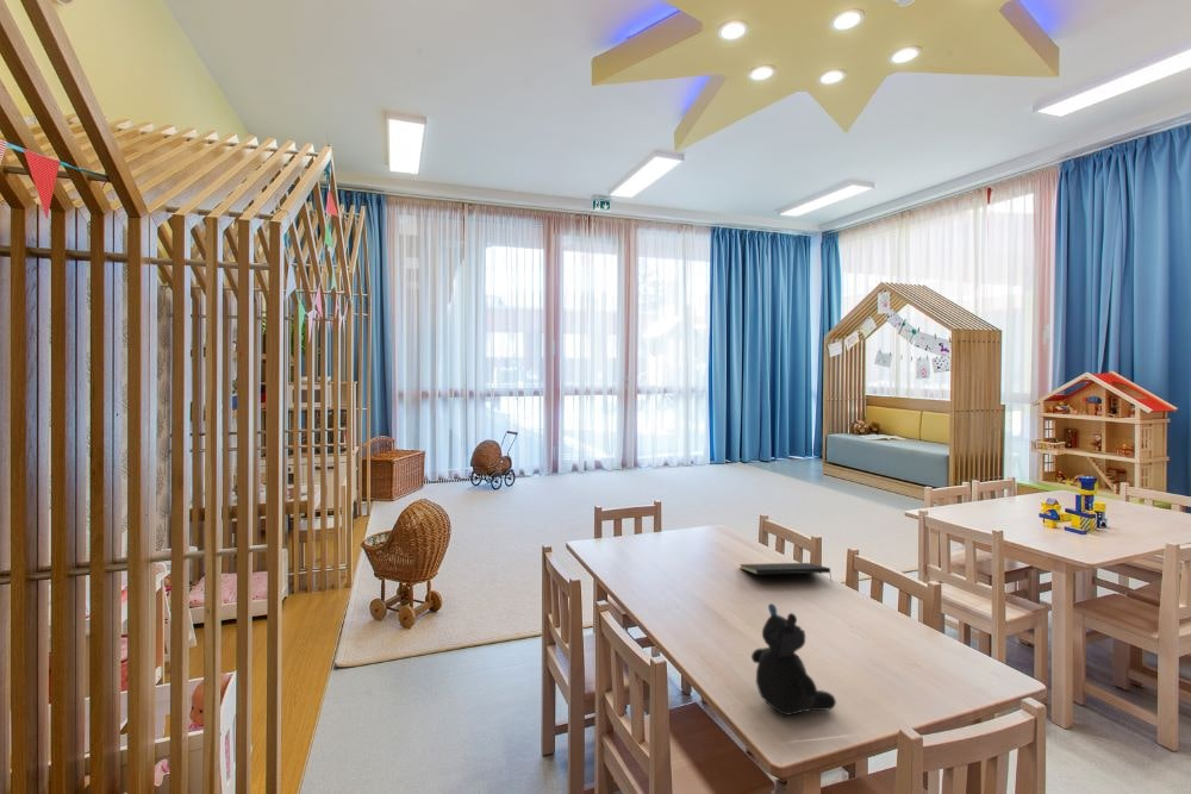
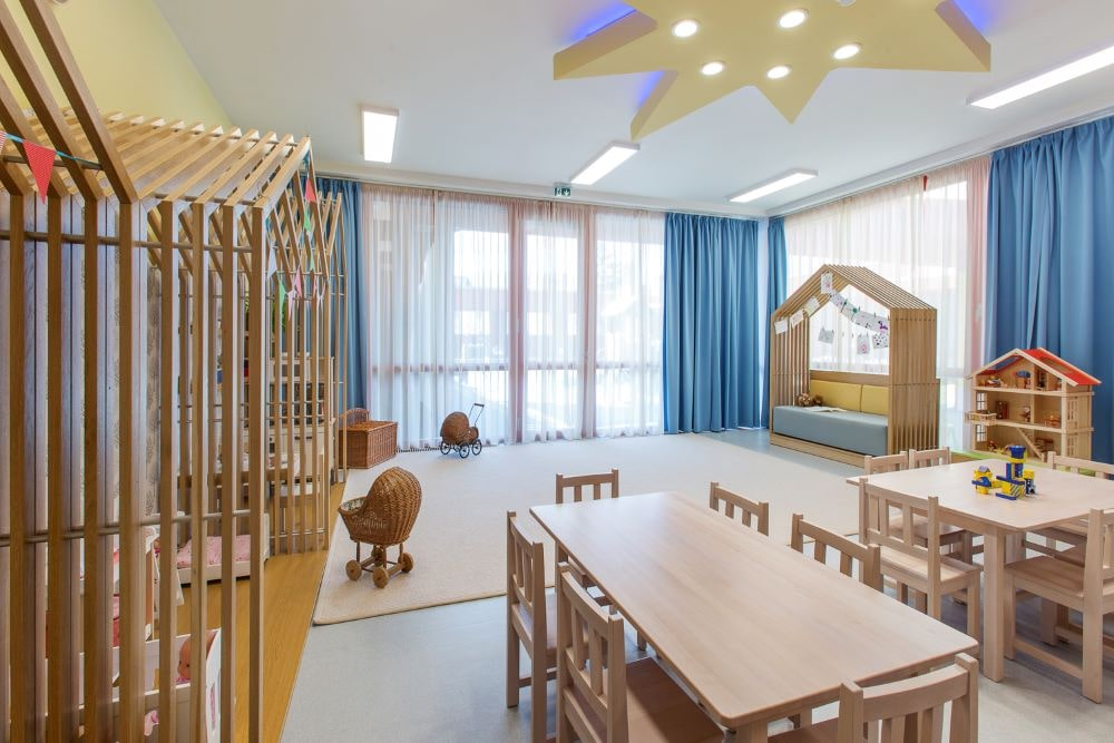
- notepad (782, 568)
- teddy bear (793, 656)
